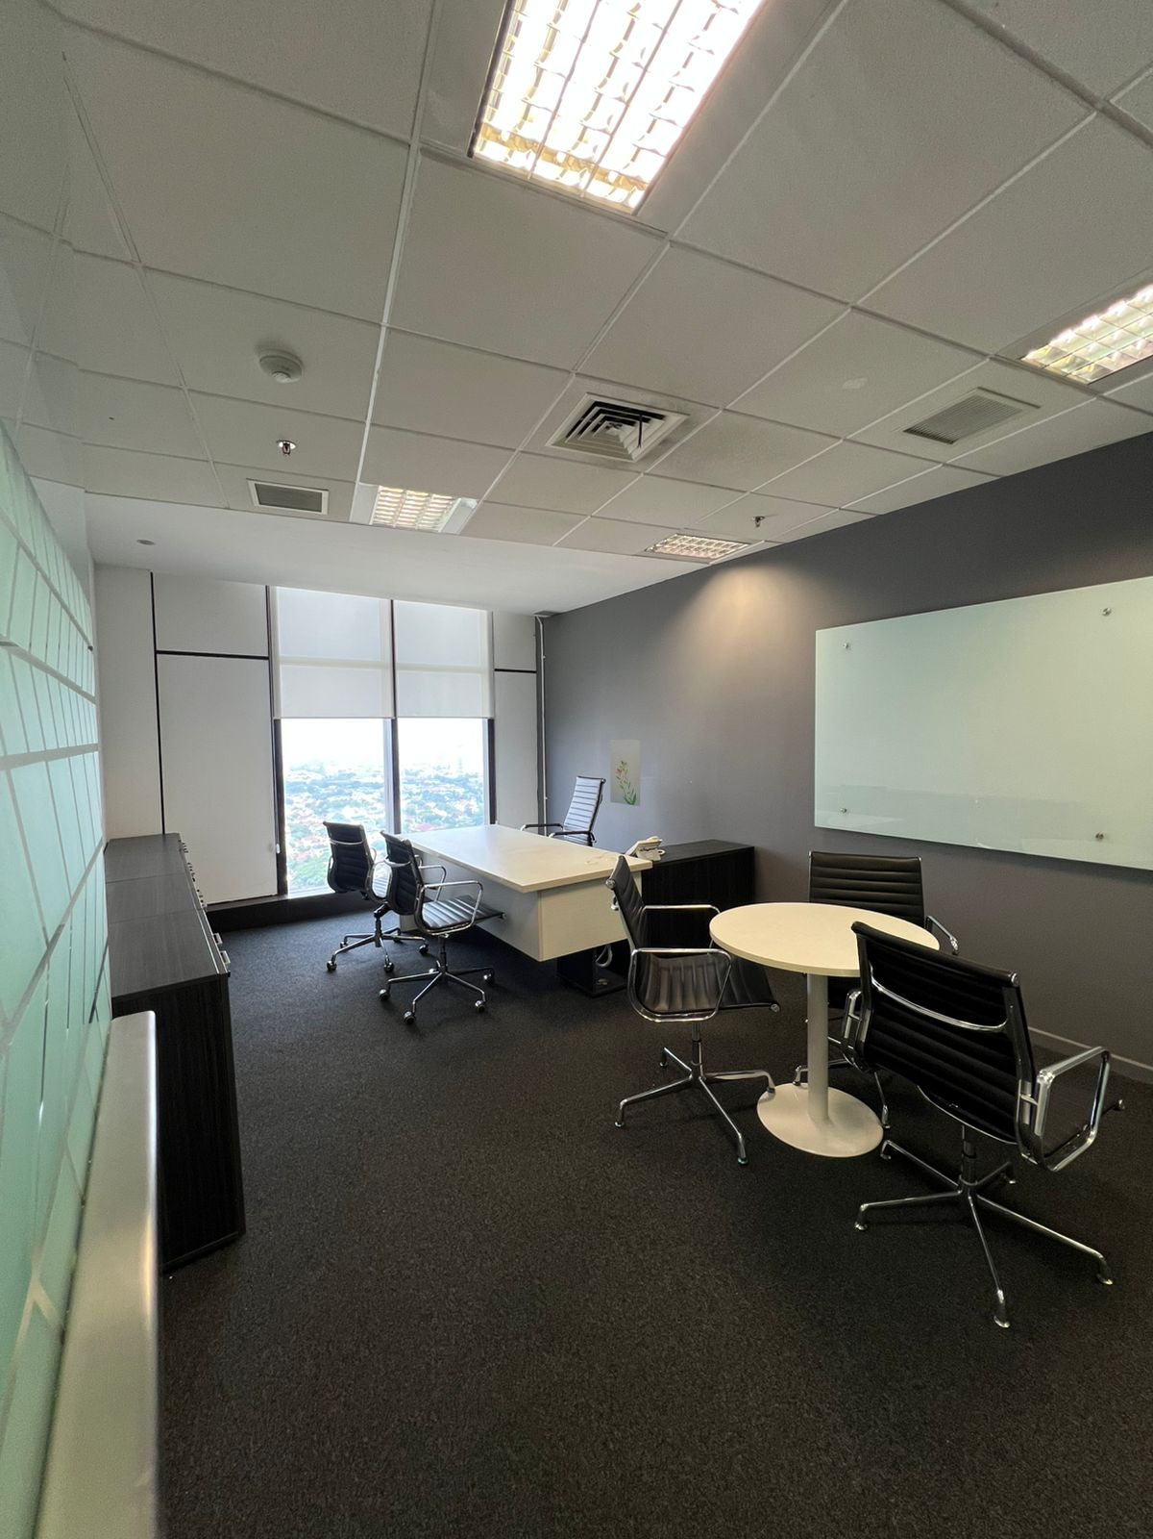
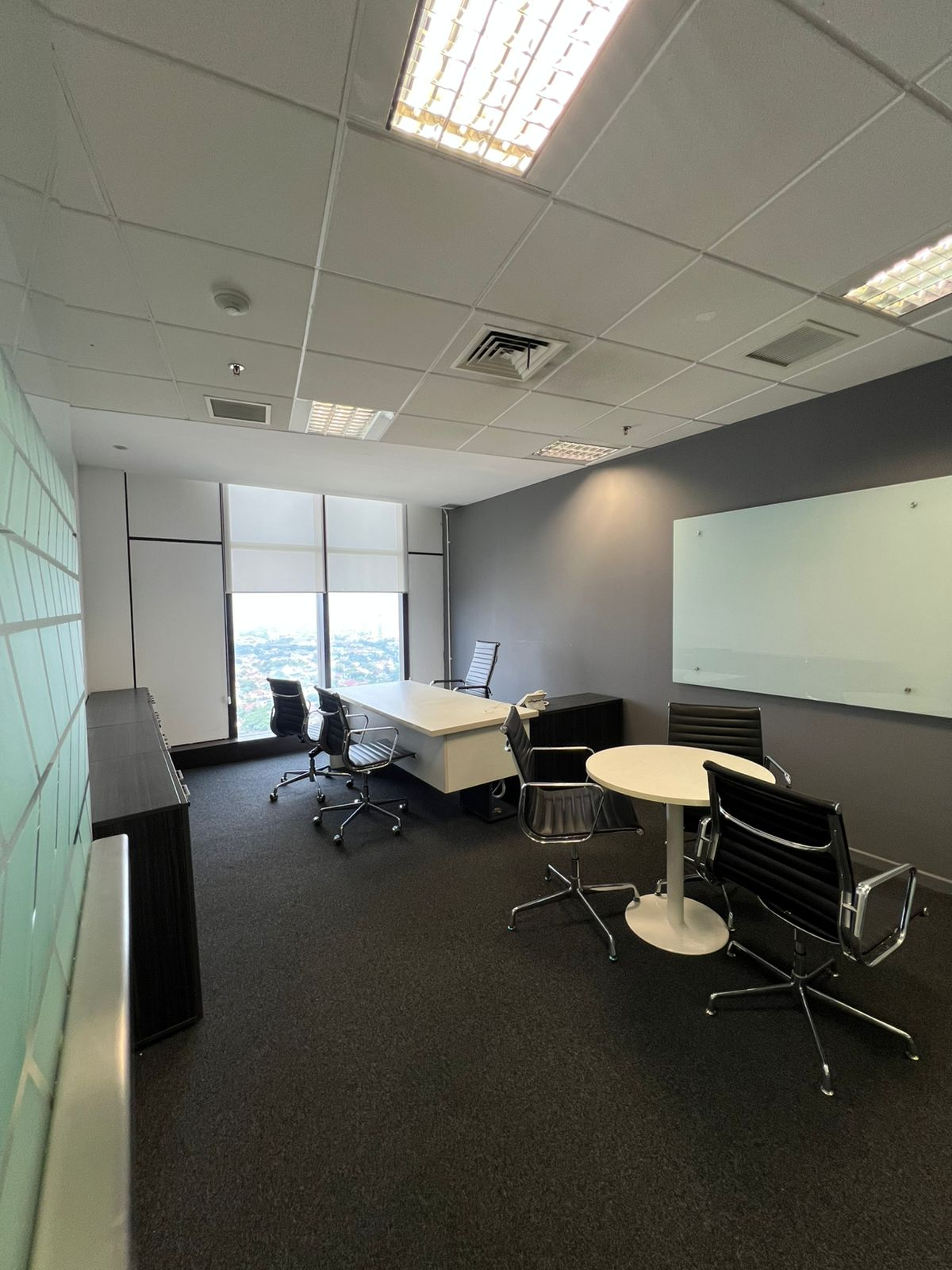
- wall art (625, 772)
